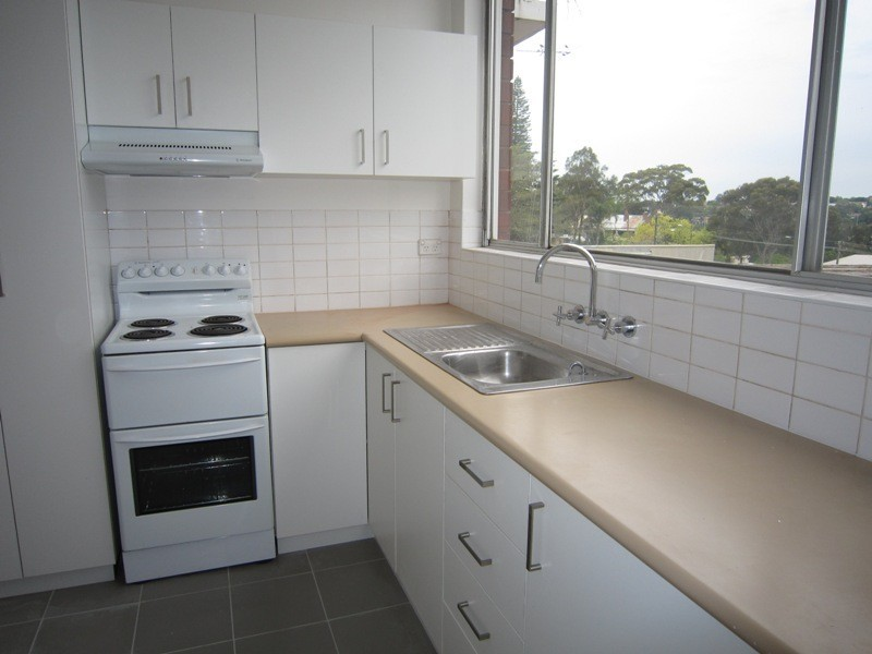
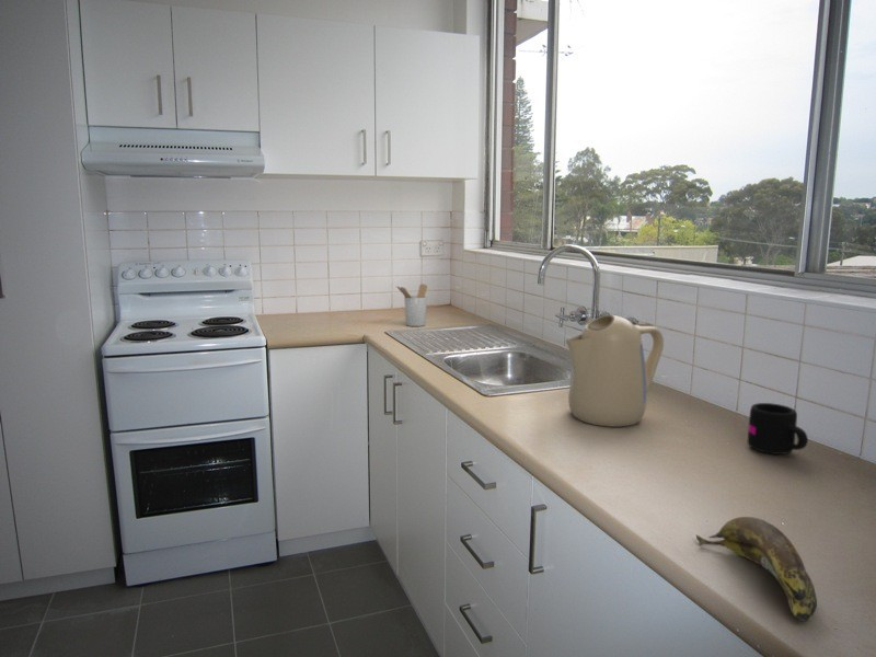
+ mug (779, 431)
+ banana (758, 551)
+ kettle (612, 366)
+ utensil holder (411, 304)
